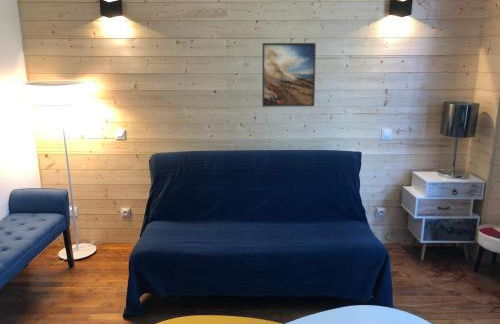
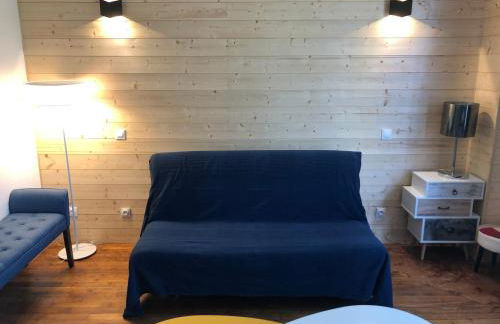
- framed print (288, 75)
